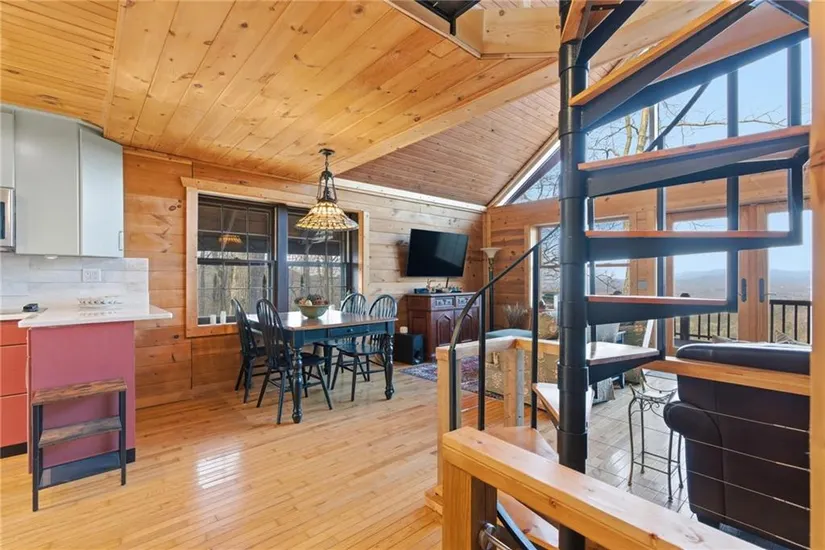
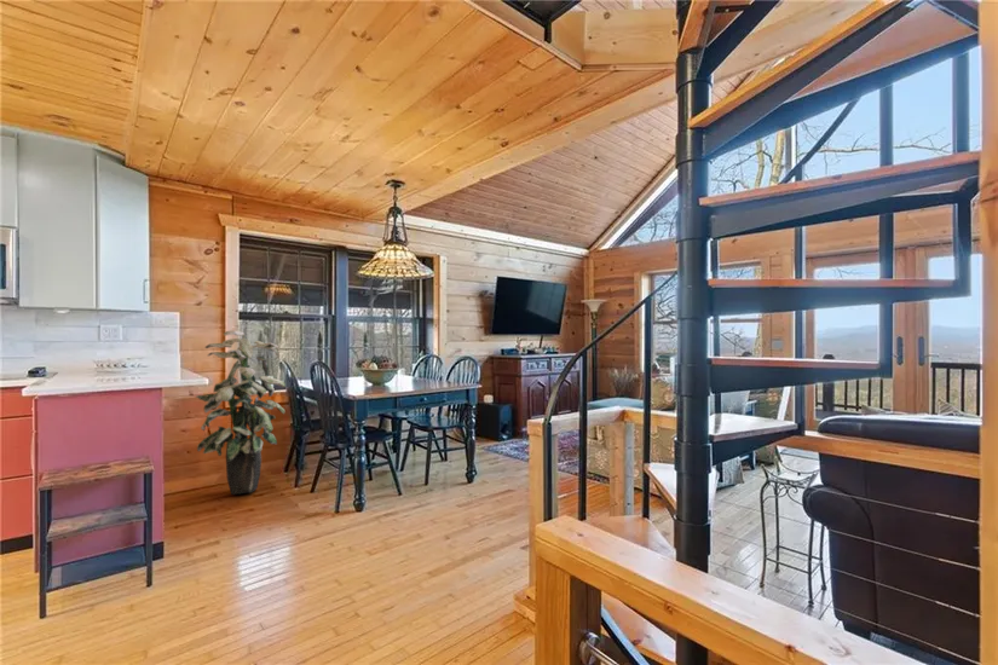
+ indoor plant (240, 410)
